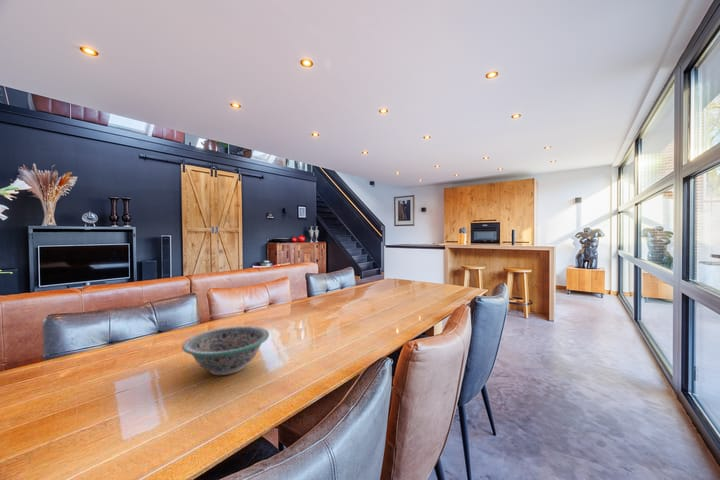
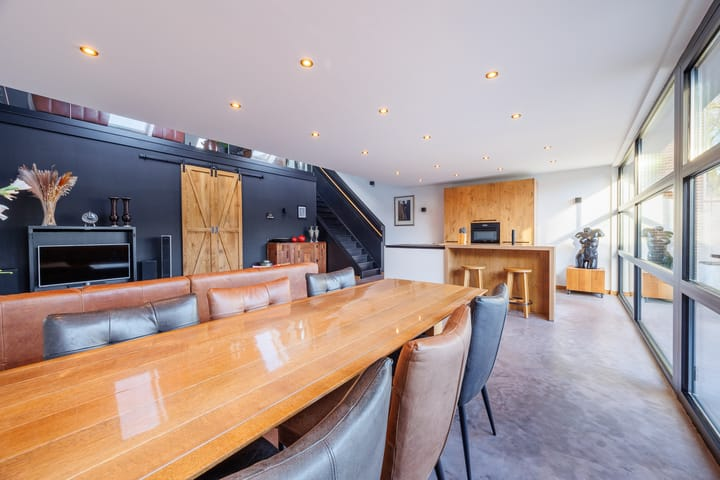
- decorative bowl (228, 352)
